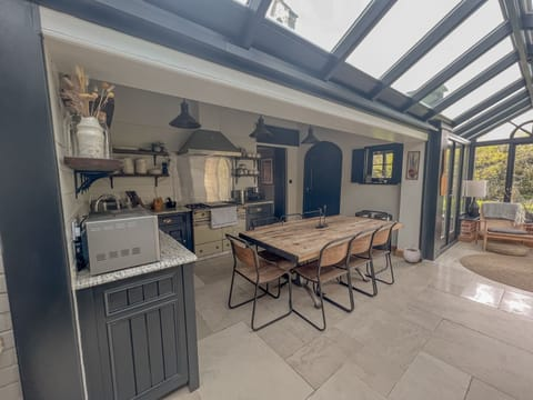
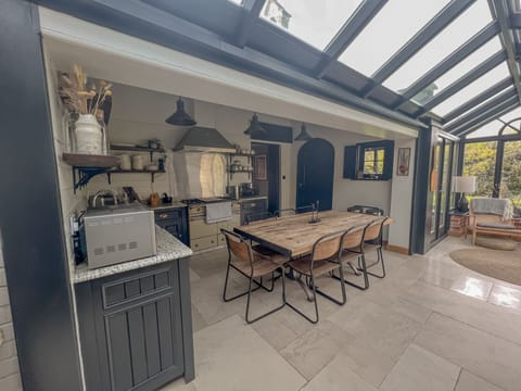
- plant pot (411, 252)
